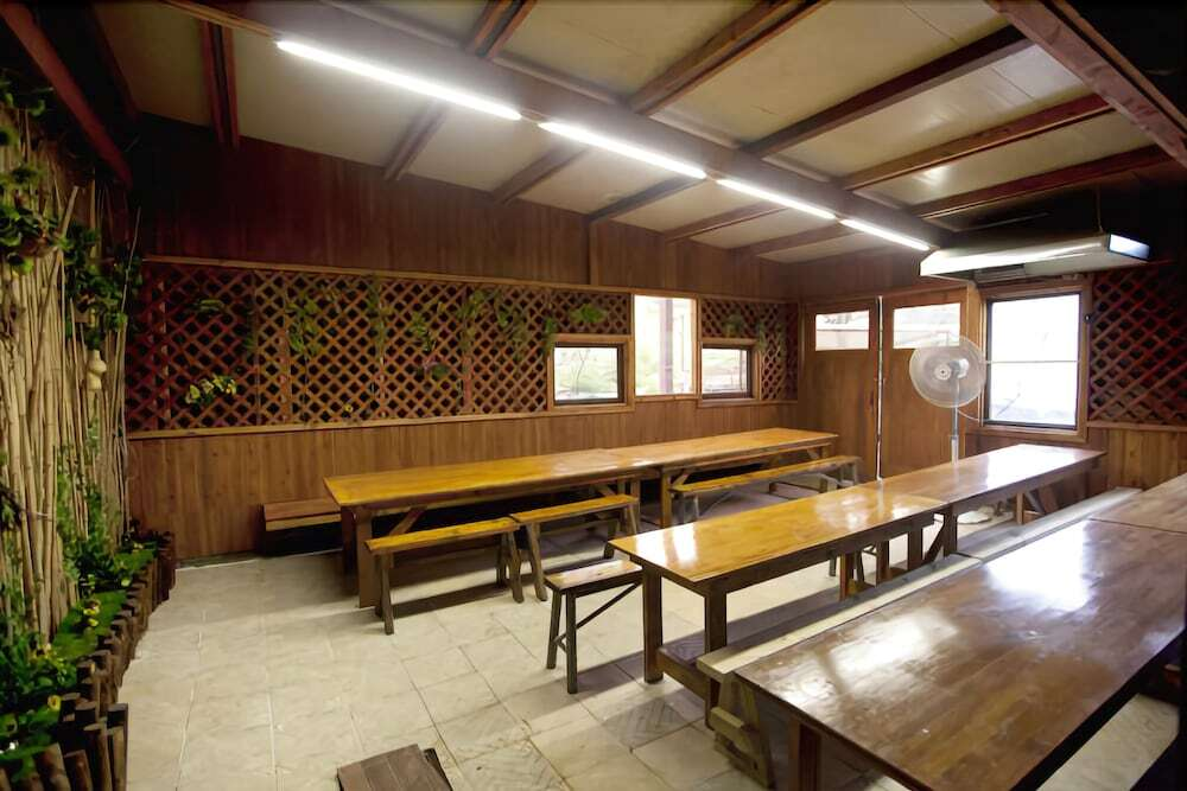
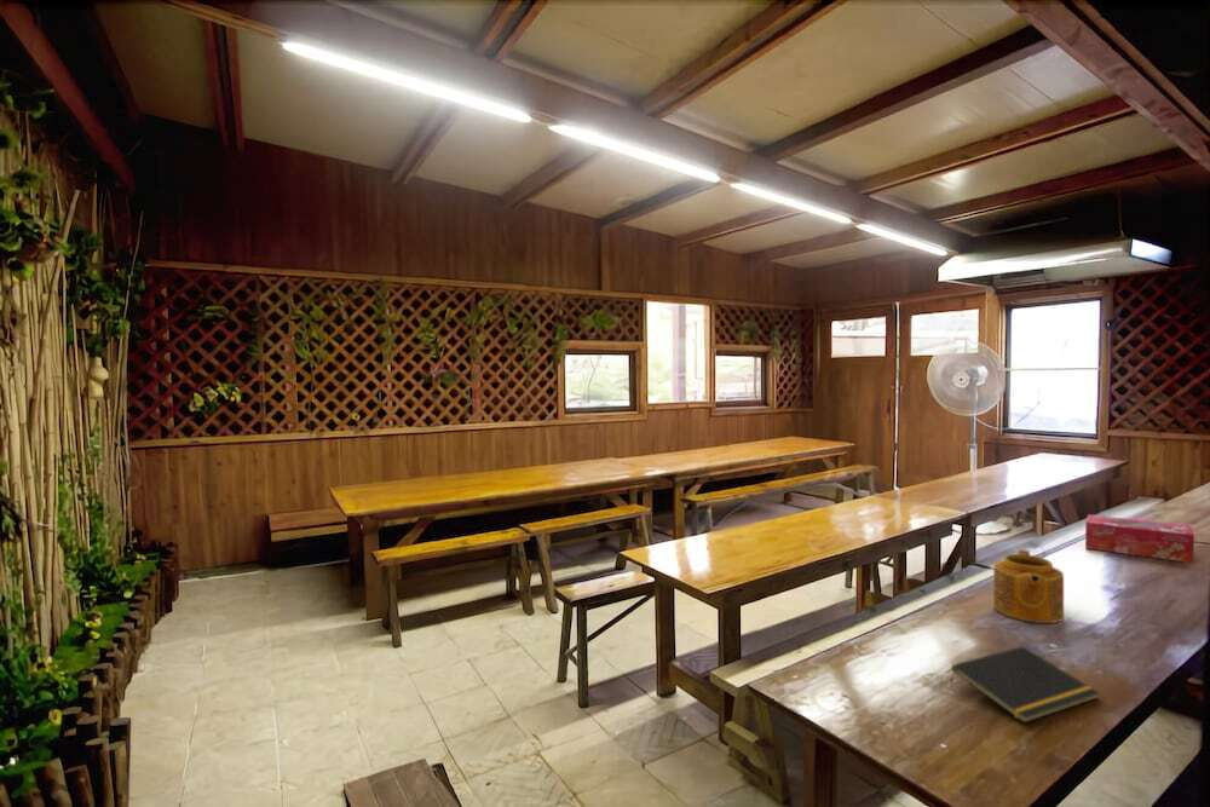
+ teapot (1027, 586)
+ notepad (1022, 681)
+ tissue box (1136, 536)
